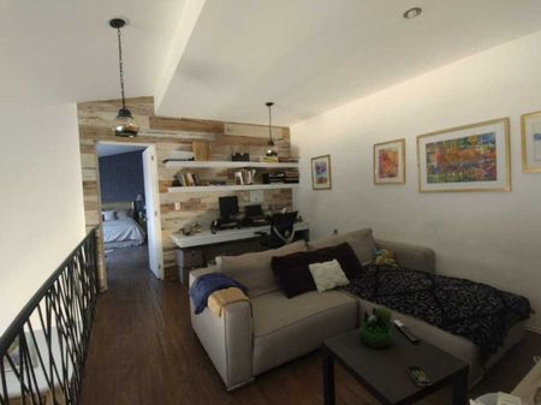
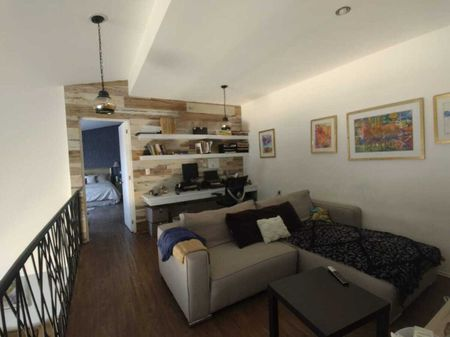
- remote control (418, 375)
- plant (375, 323)
